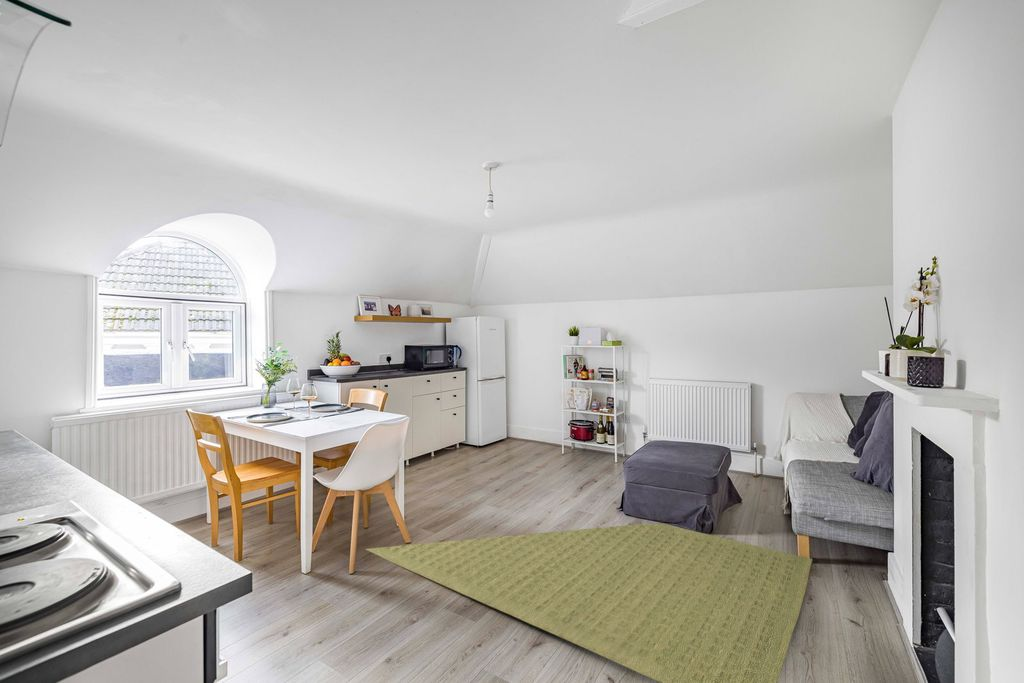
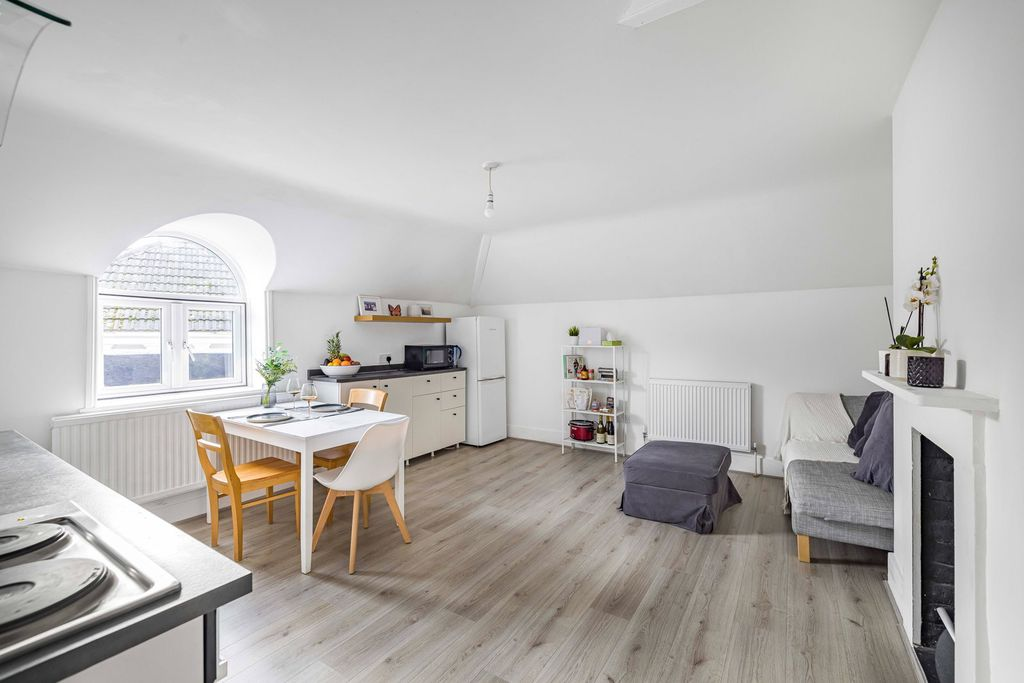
- rug (578, 553)
